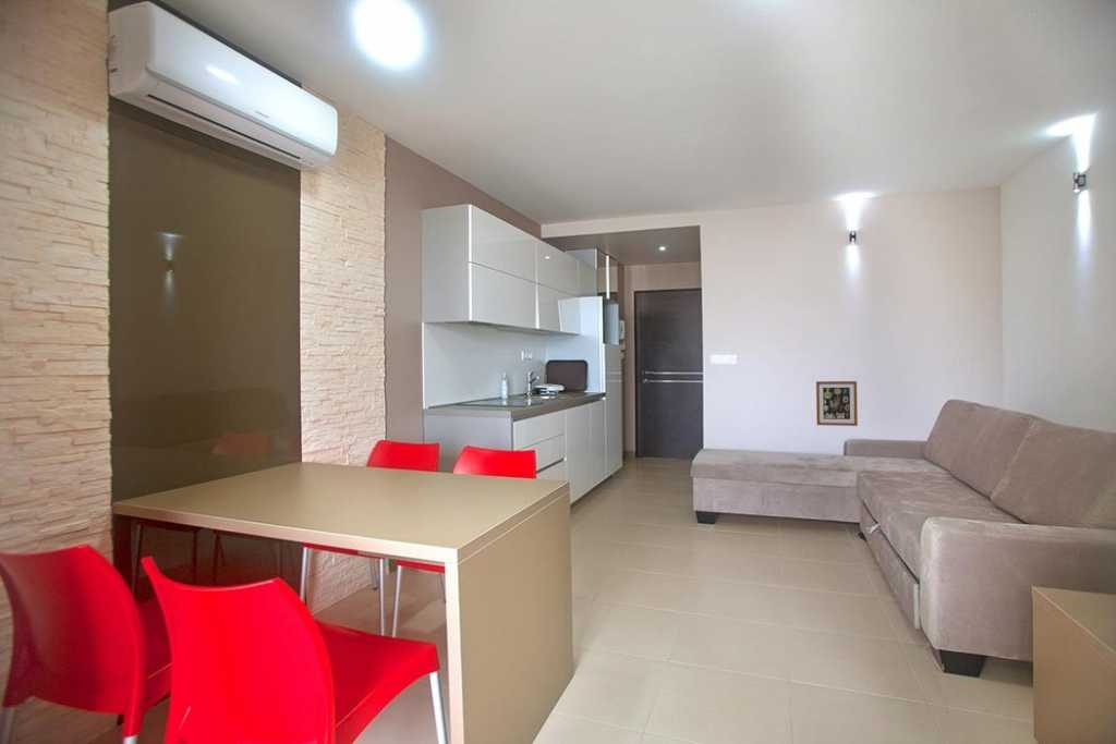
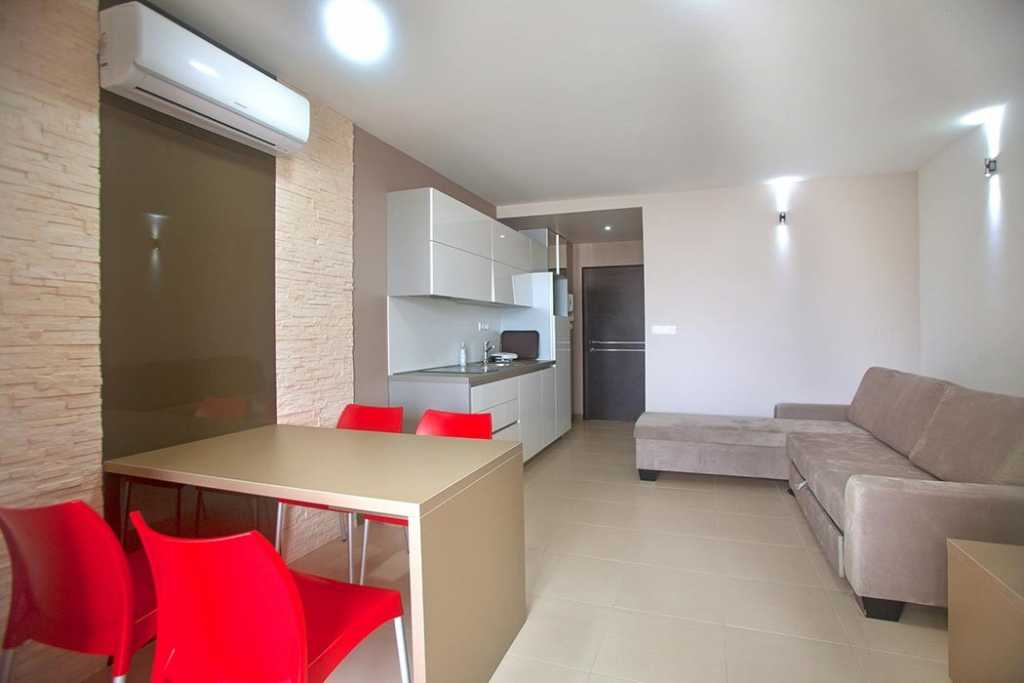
- wall art (836, 403)
